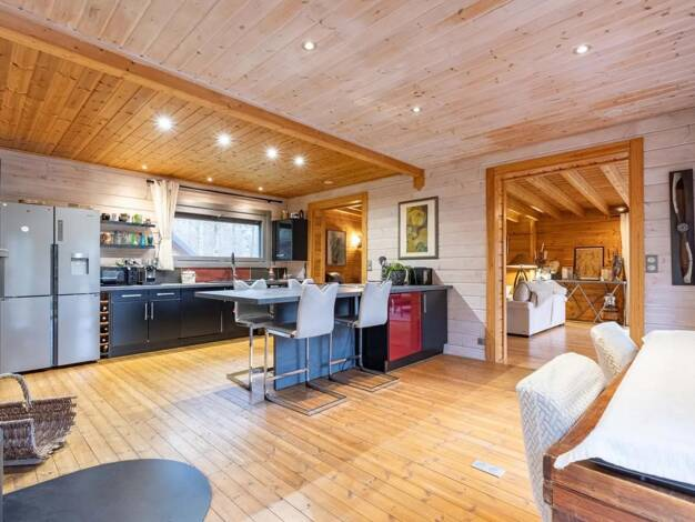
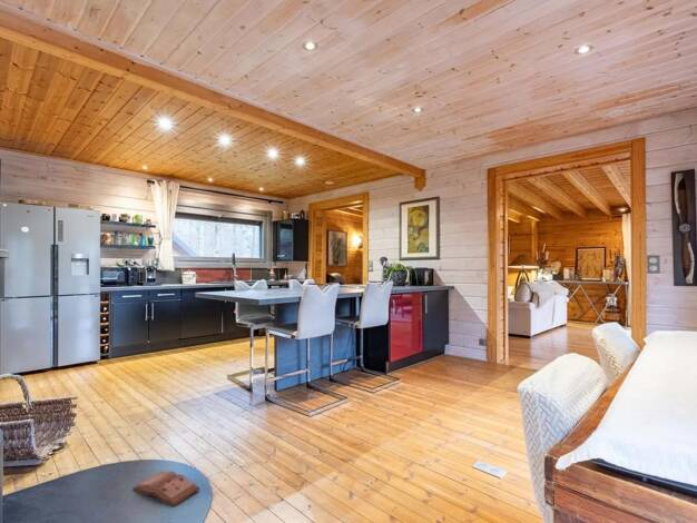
+ hardback book (166, 484)
